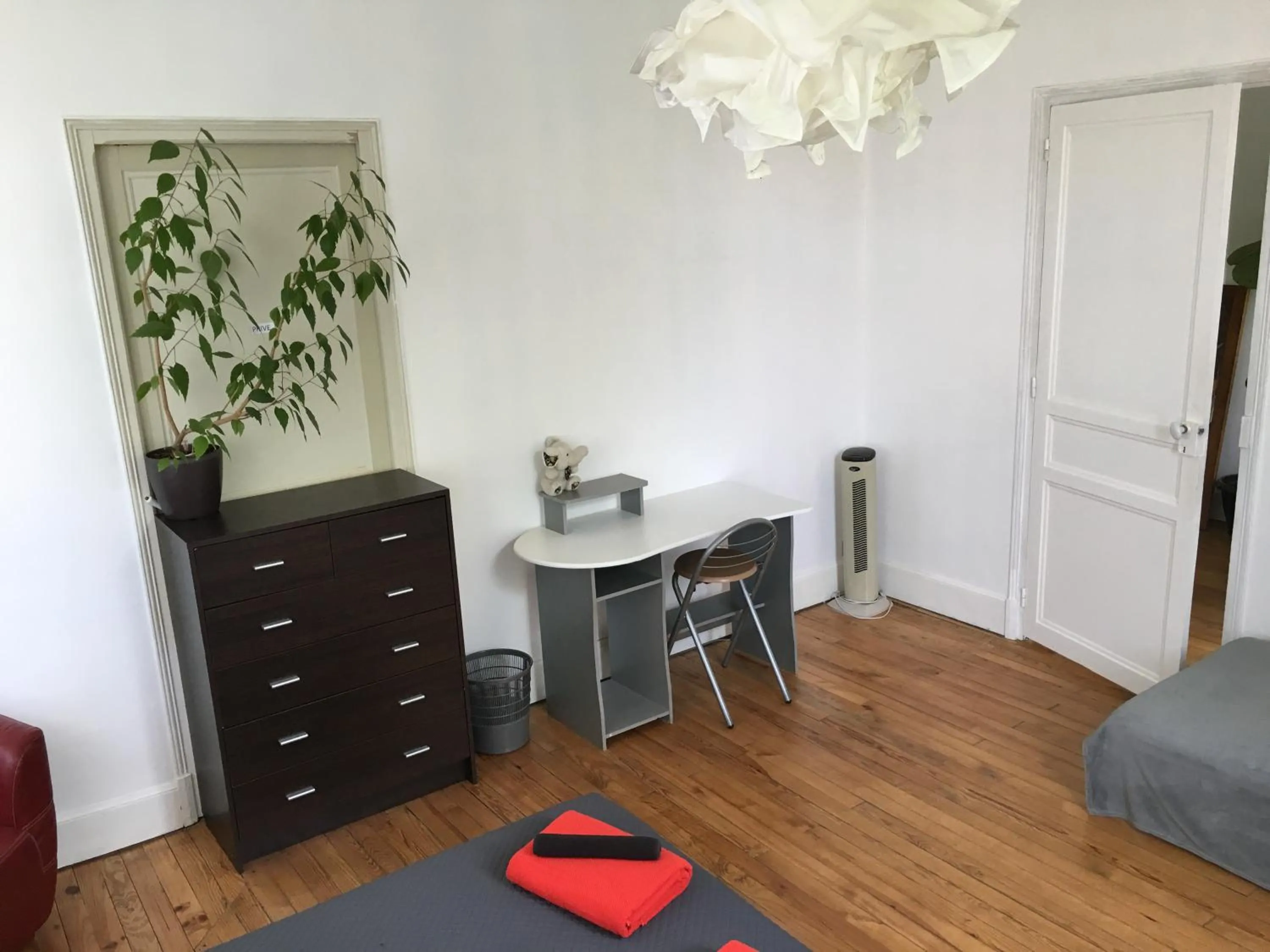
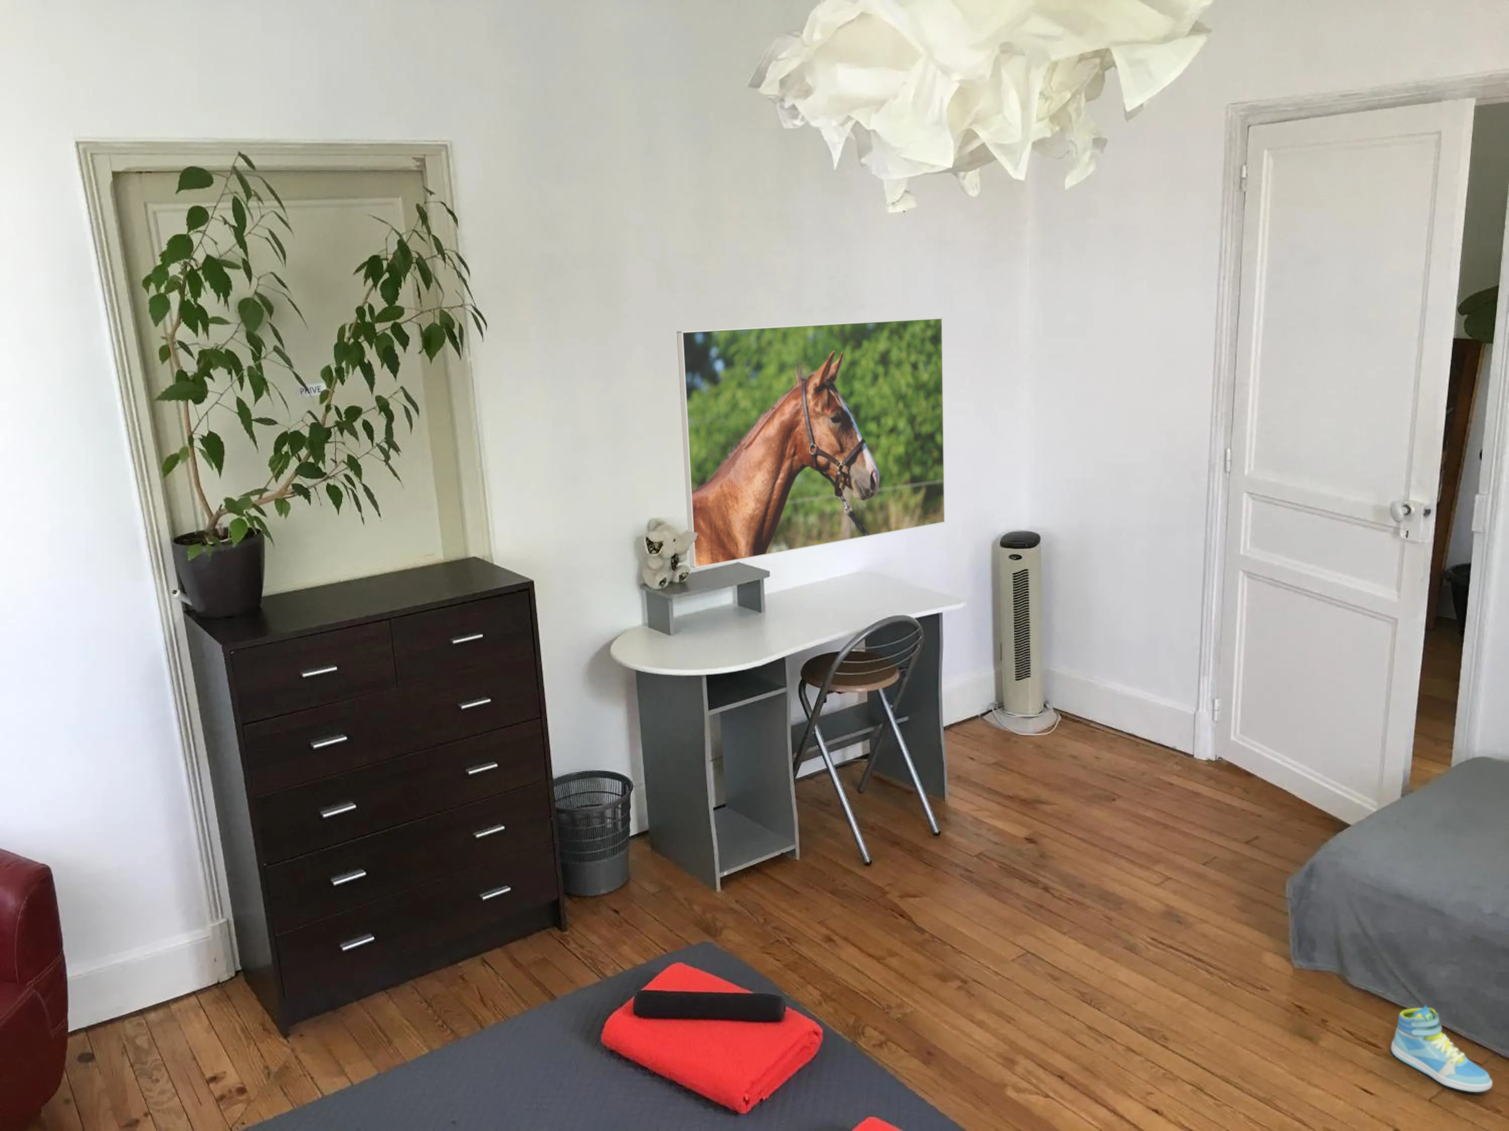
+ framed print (823, 435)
+ sneaker (1440, 1044)
